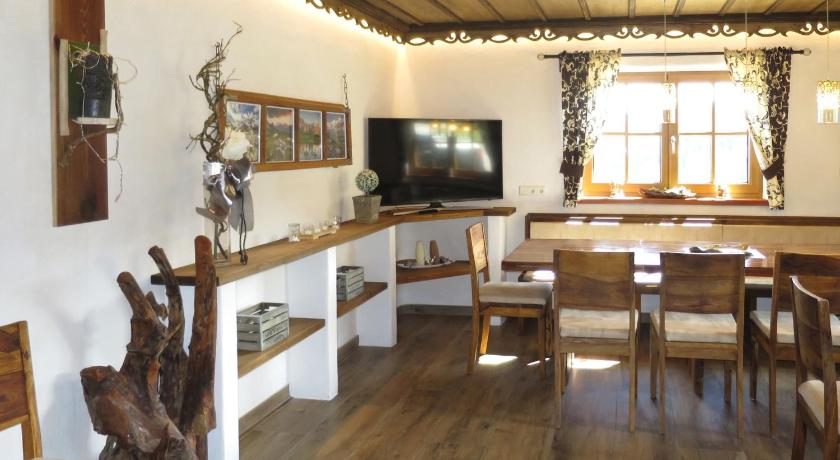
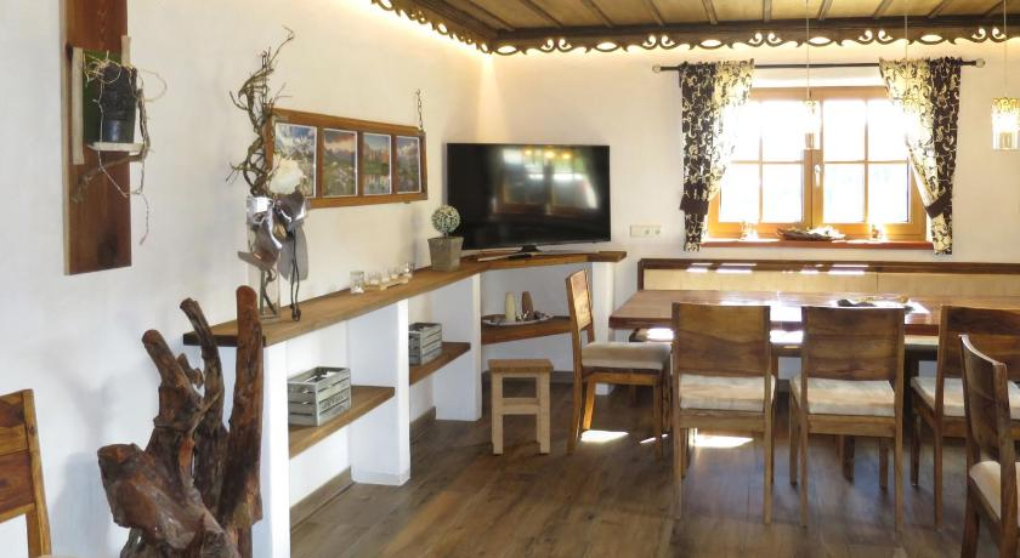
+ stool (520, 405)
